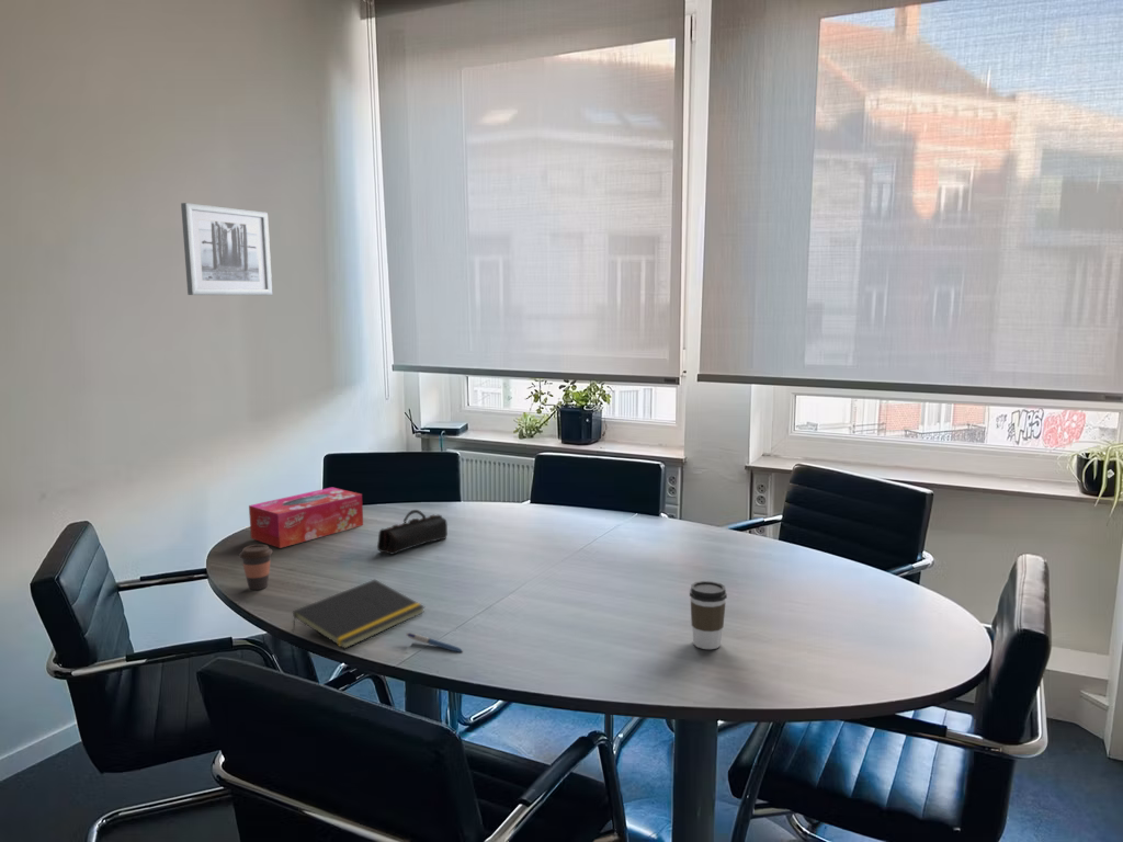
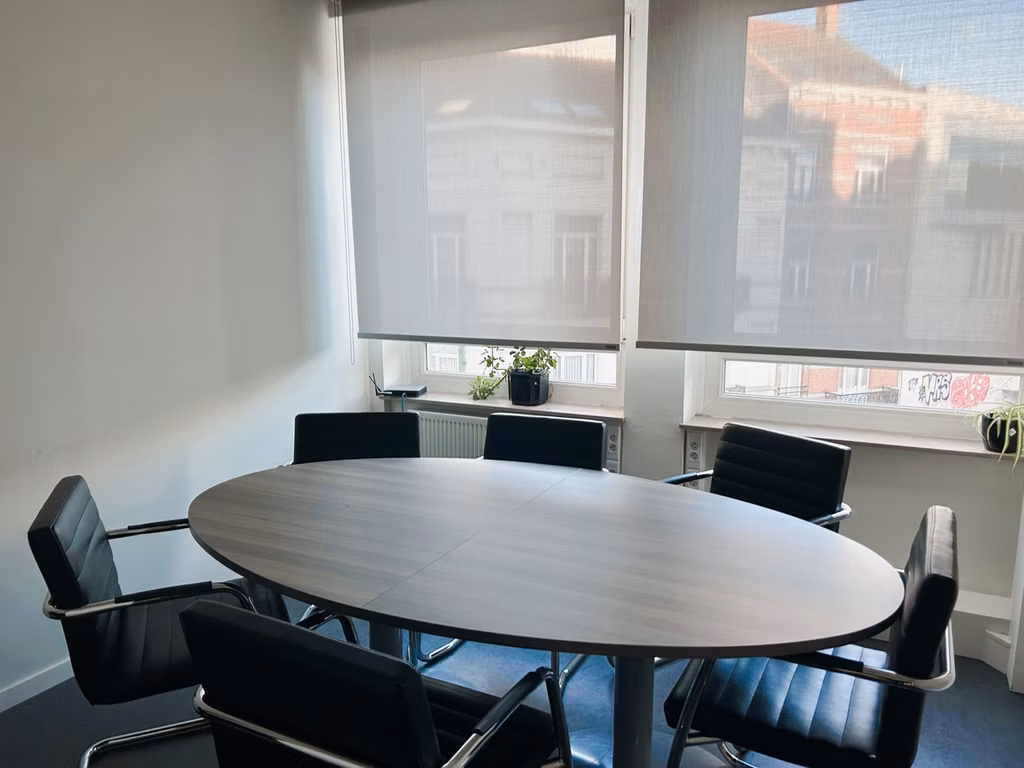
- coffee cup (257, 567)
- tissue box (307, 515)
- pen (433, 642)
- notepad (361, 611)
- wall art (229, 251)
- coffee cup (707, 615)
- pencil case (412, 527)
